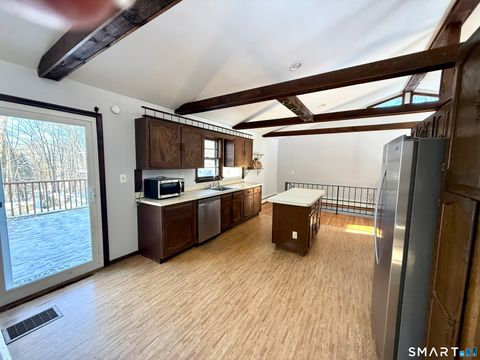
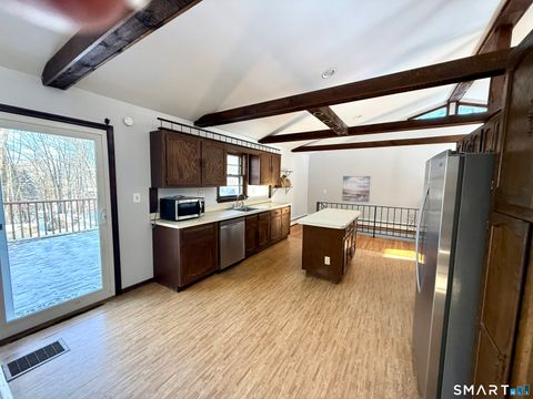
+ wall art (355, 188)
